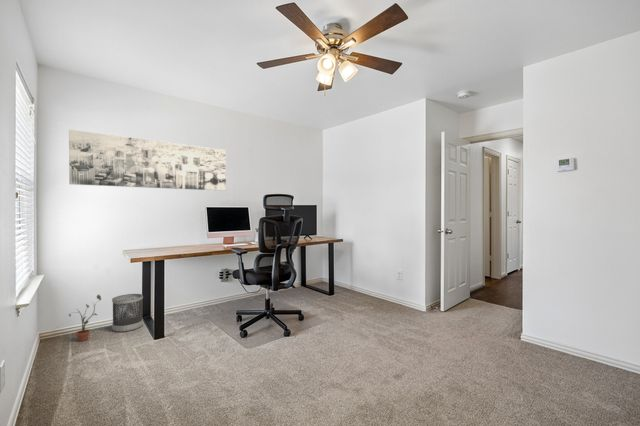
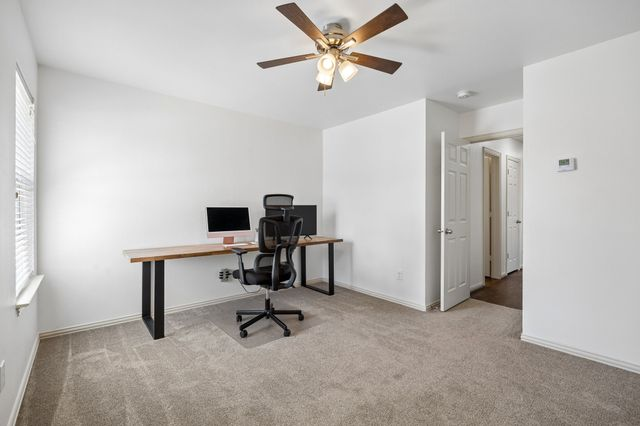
- potted plant (87, 319)
- wall art (158, 164)
- wastebasket (127, 312)
